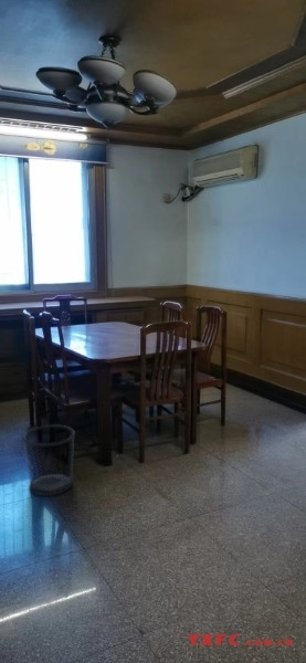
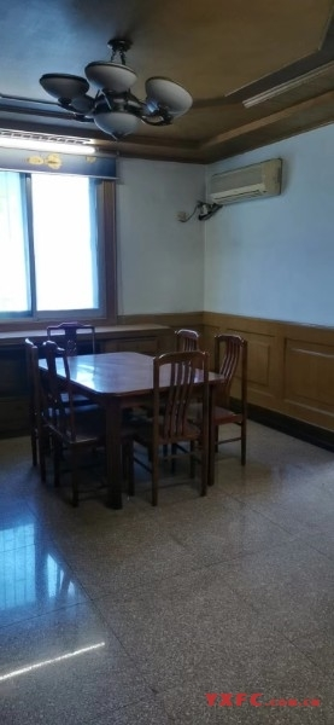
- waste bin (50, 459)
